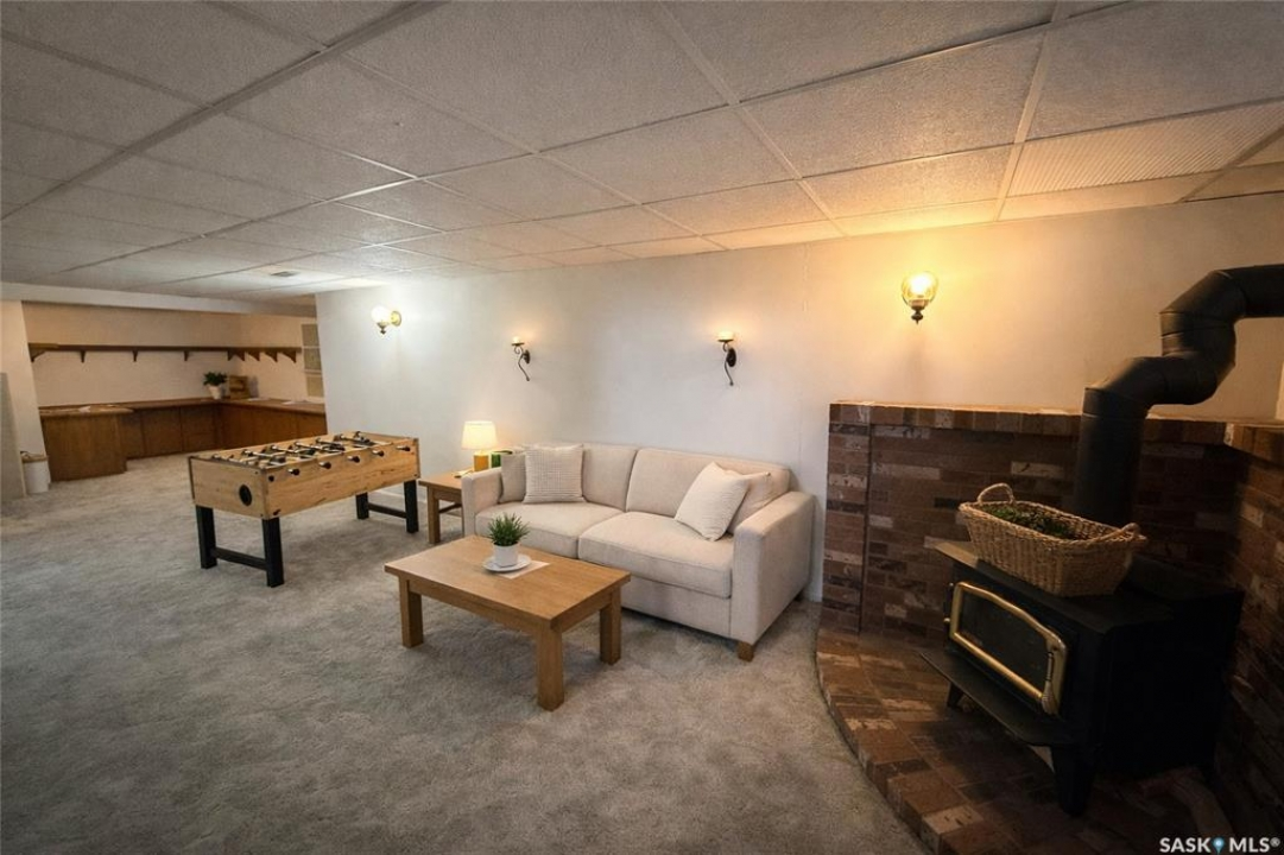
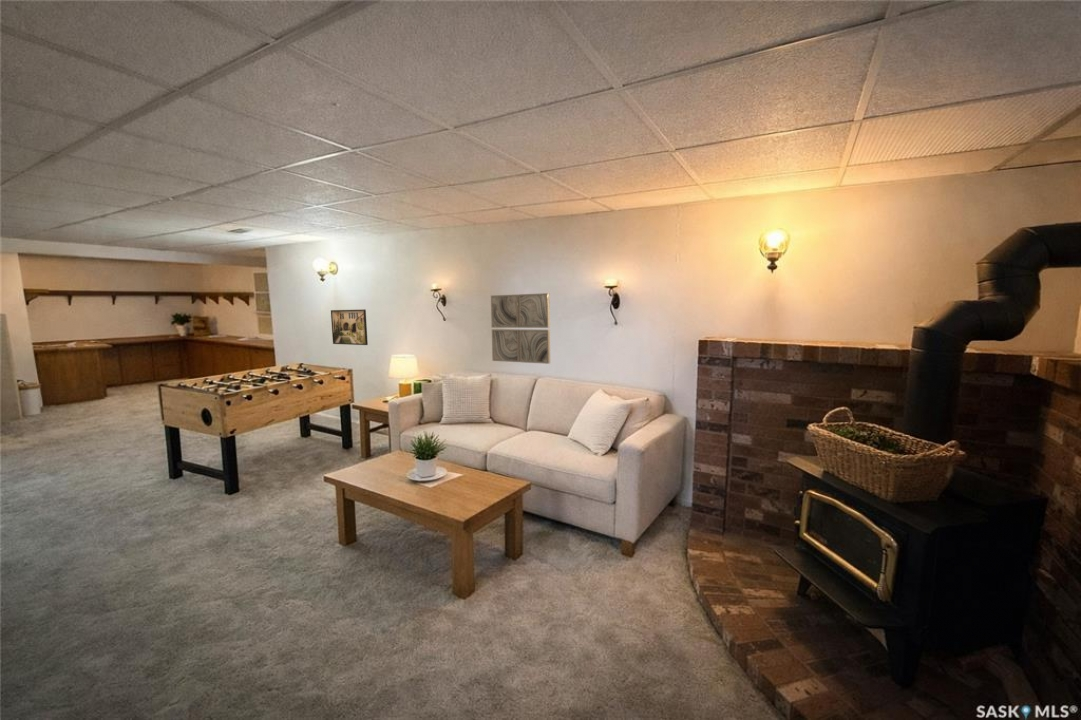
+ wall art (519, 329)
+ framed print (348, 327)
